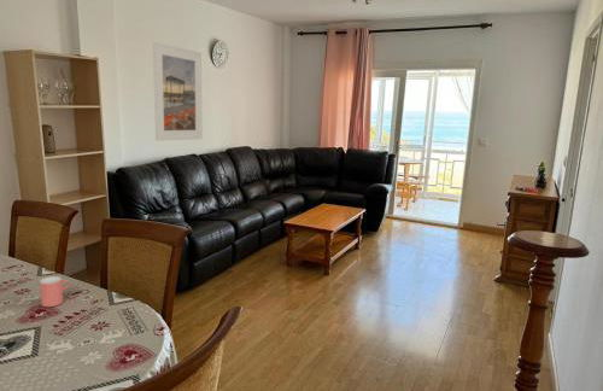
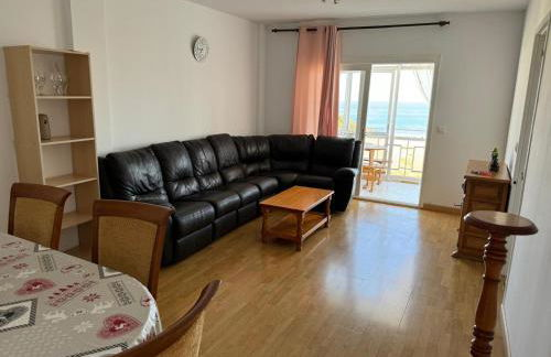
- cup (55, 290)
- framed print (178, 94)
